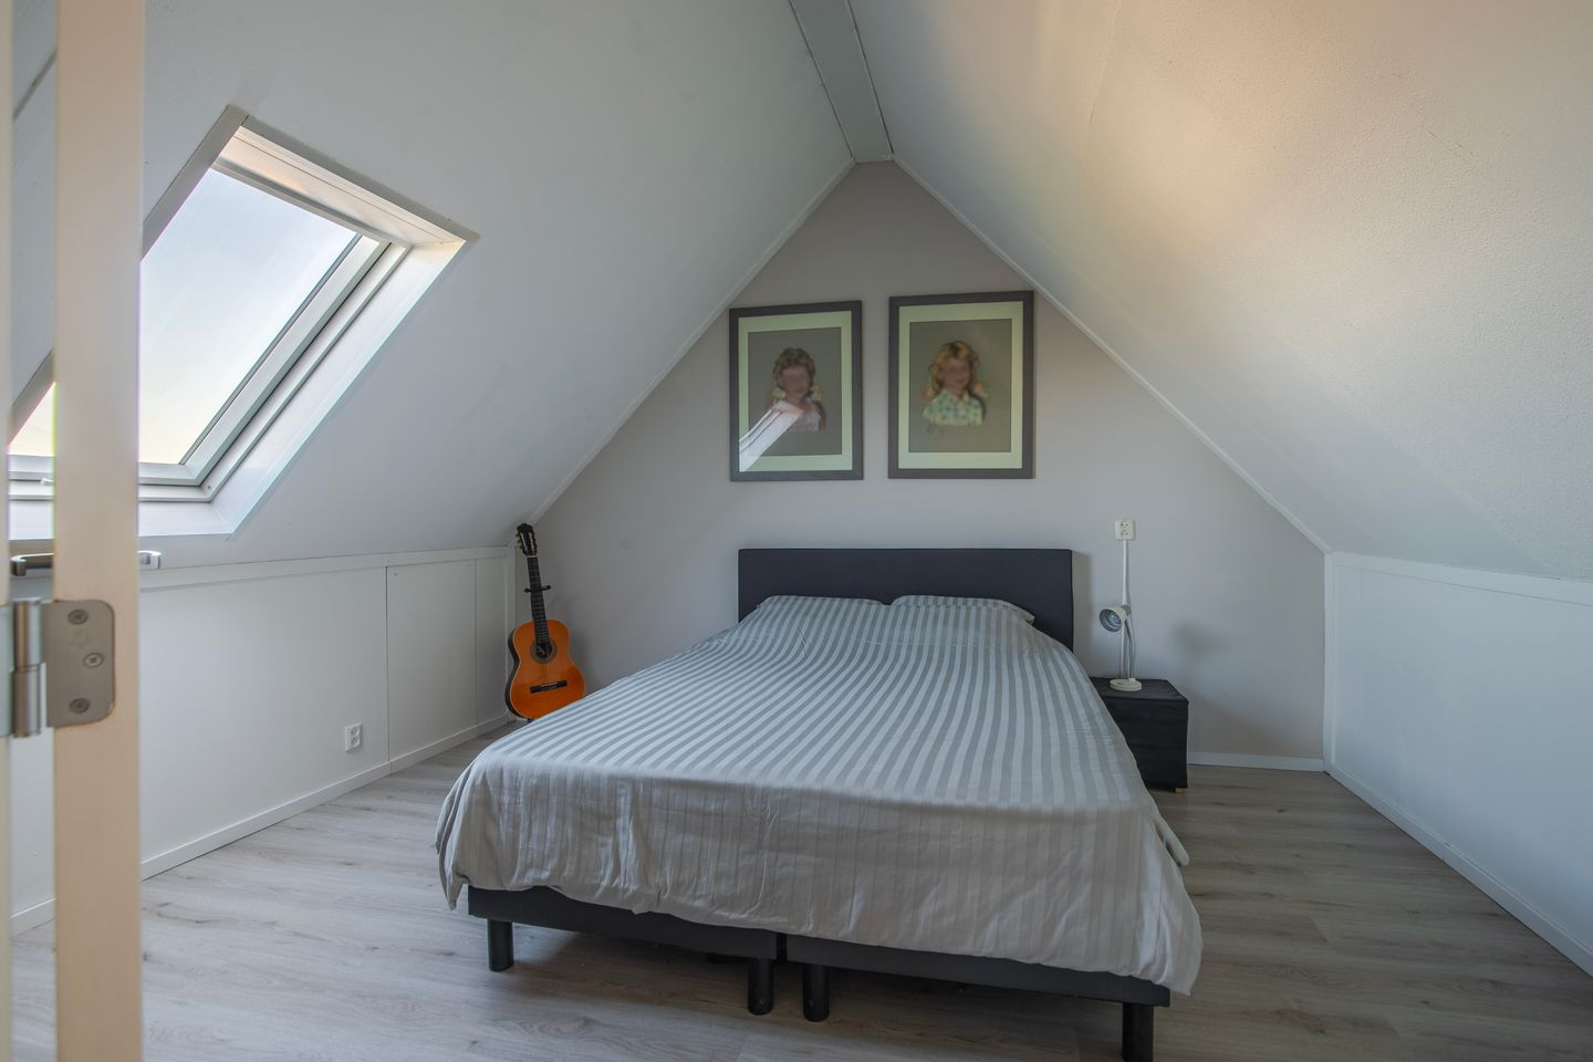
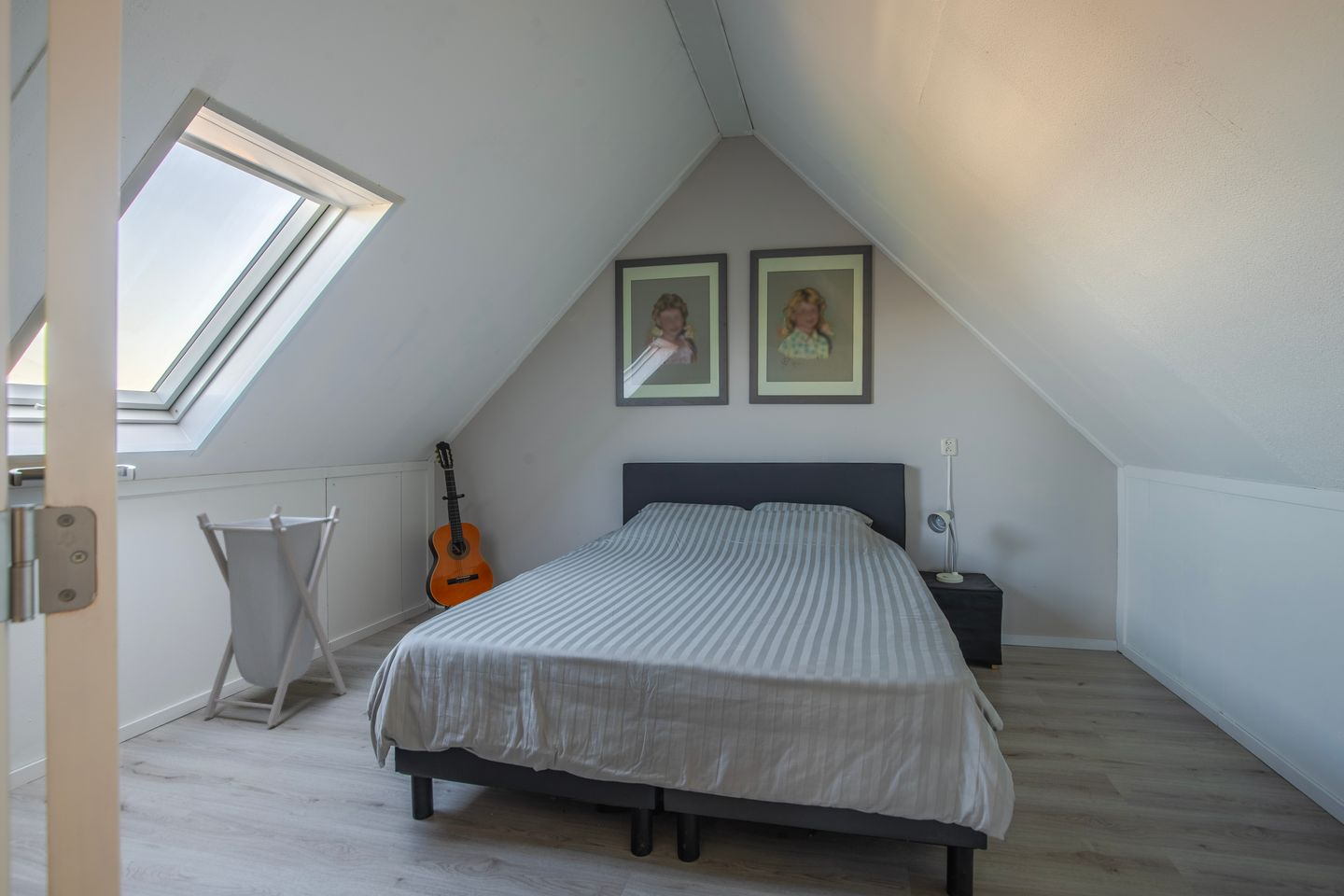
+ laundry hamper (274, 607)
